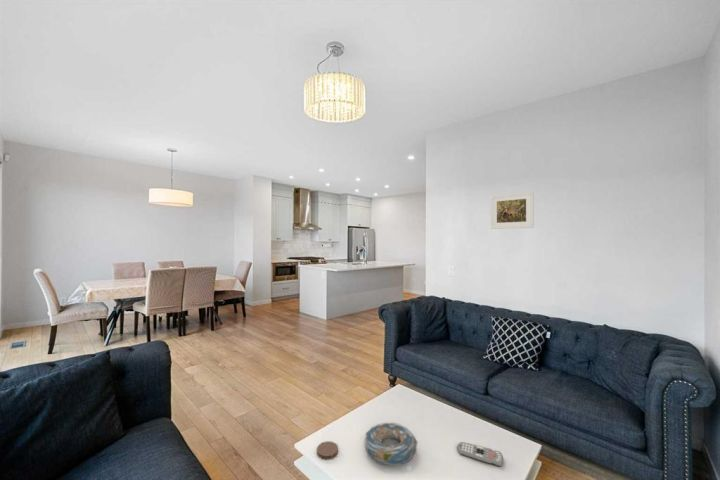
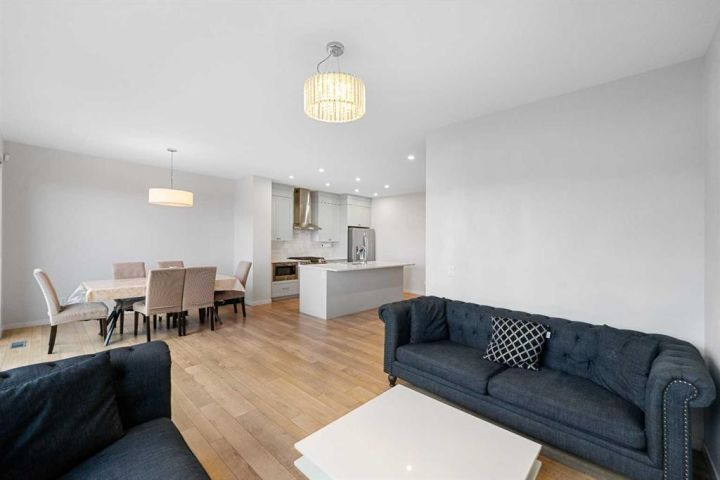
- coaster (327, 449)
- remote control (479, 453)
- decorative bowl (390, 445)
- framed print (511, 211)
